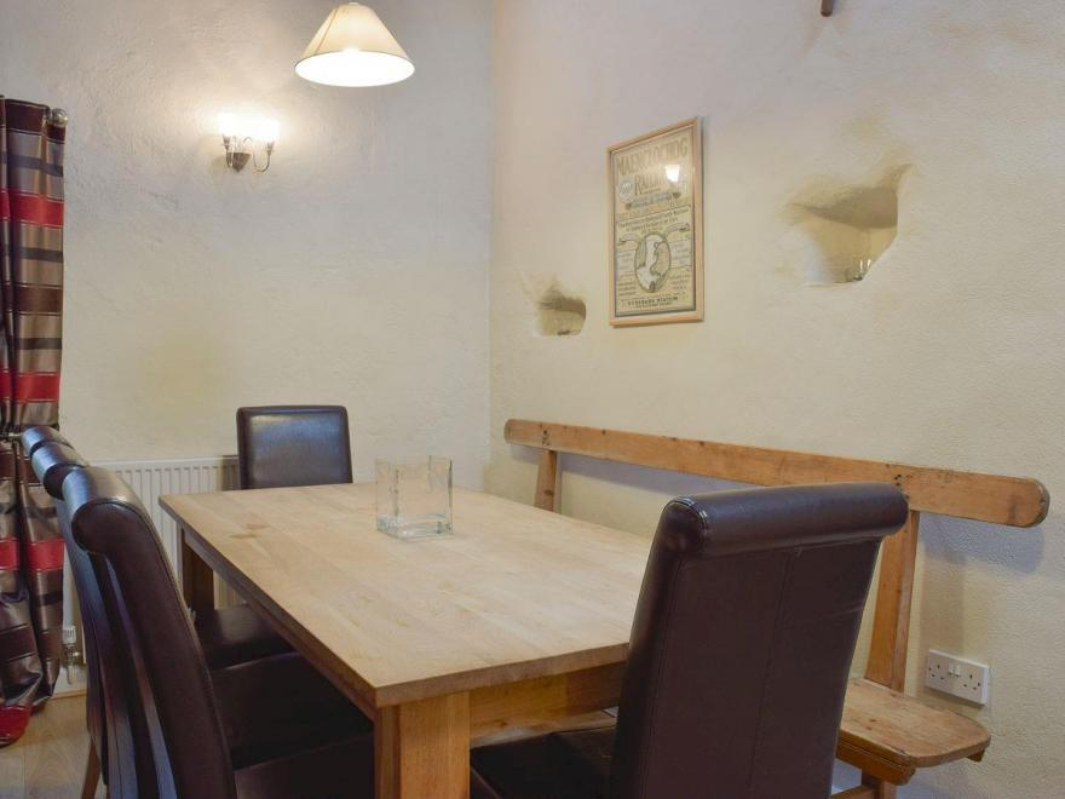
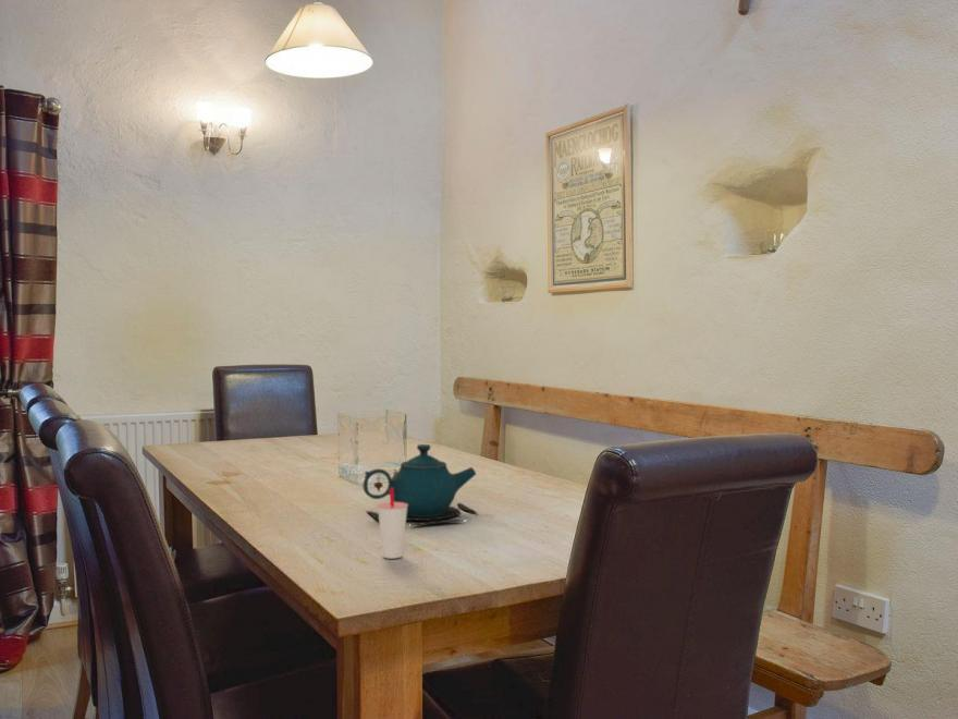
+ teapot (419, 478)
+ cup (392, 521)
